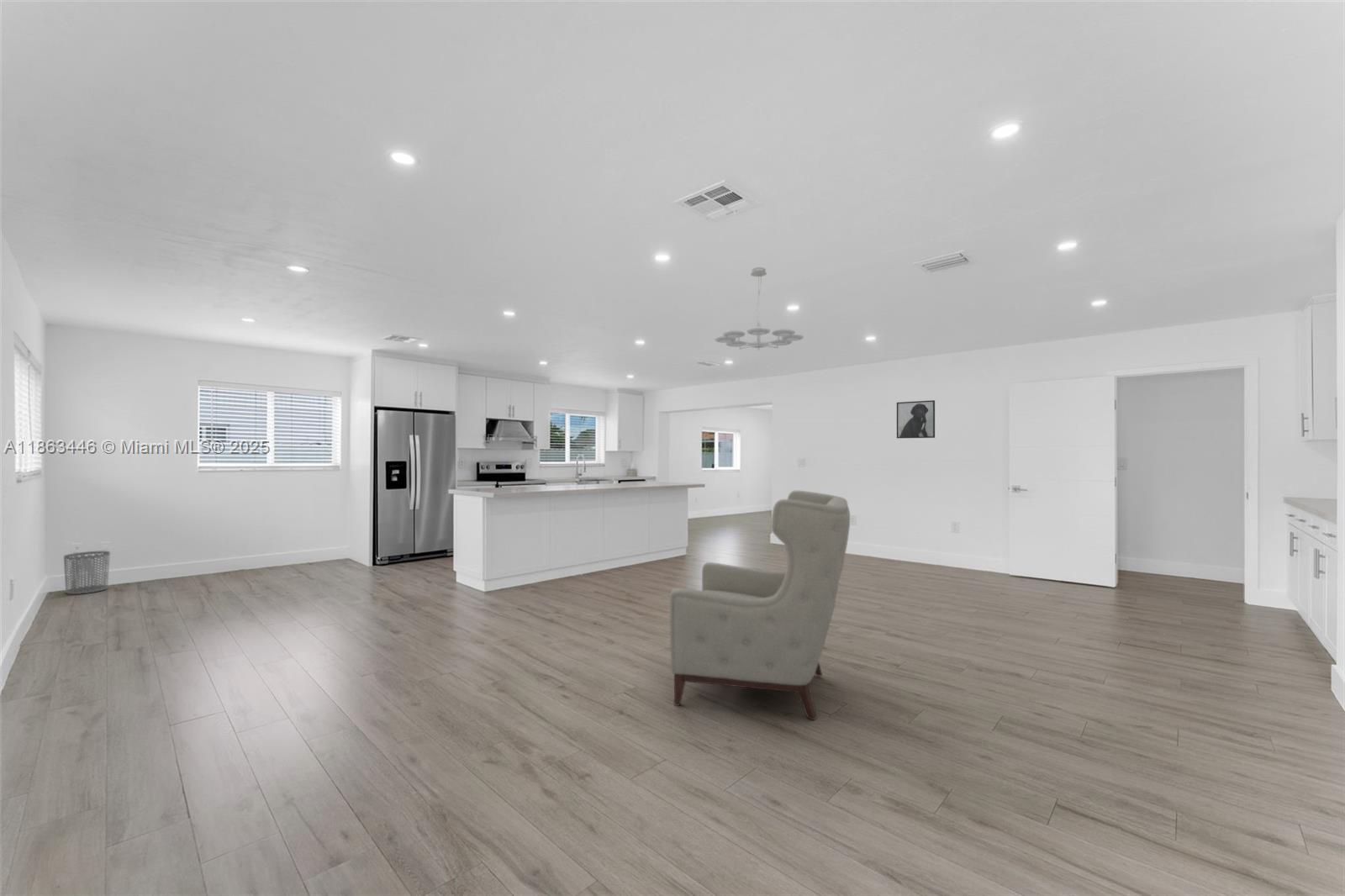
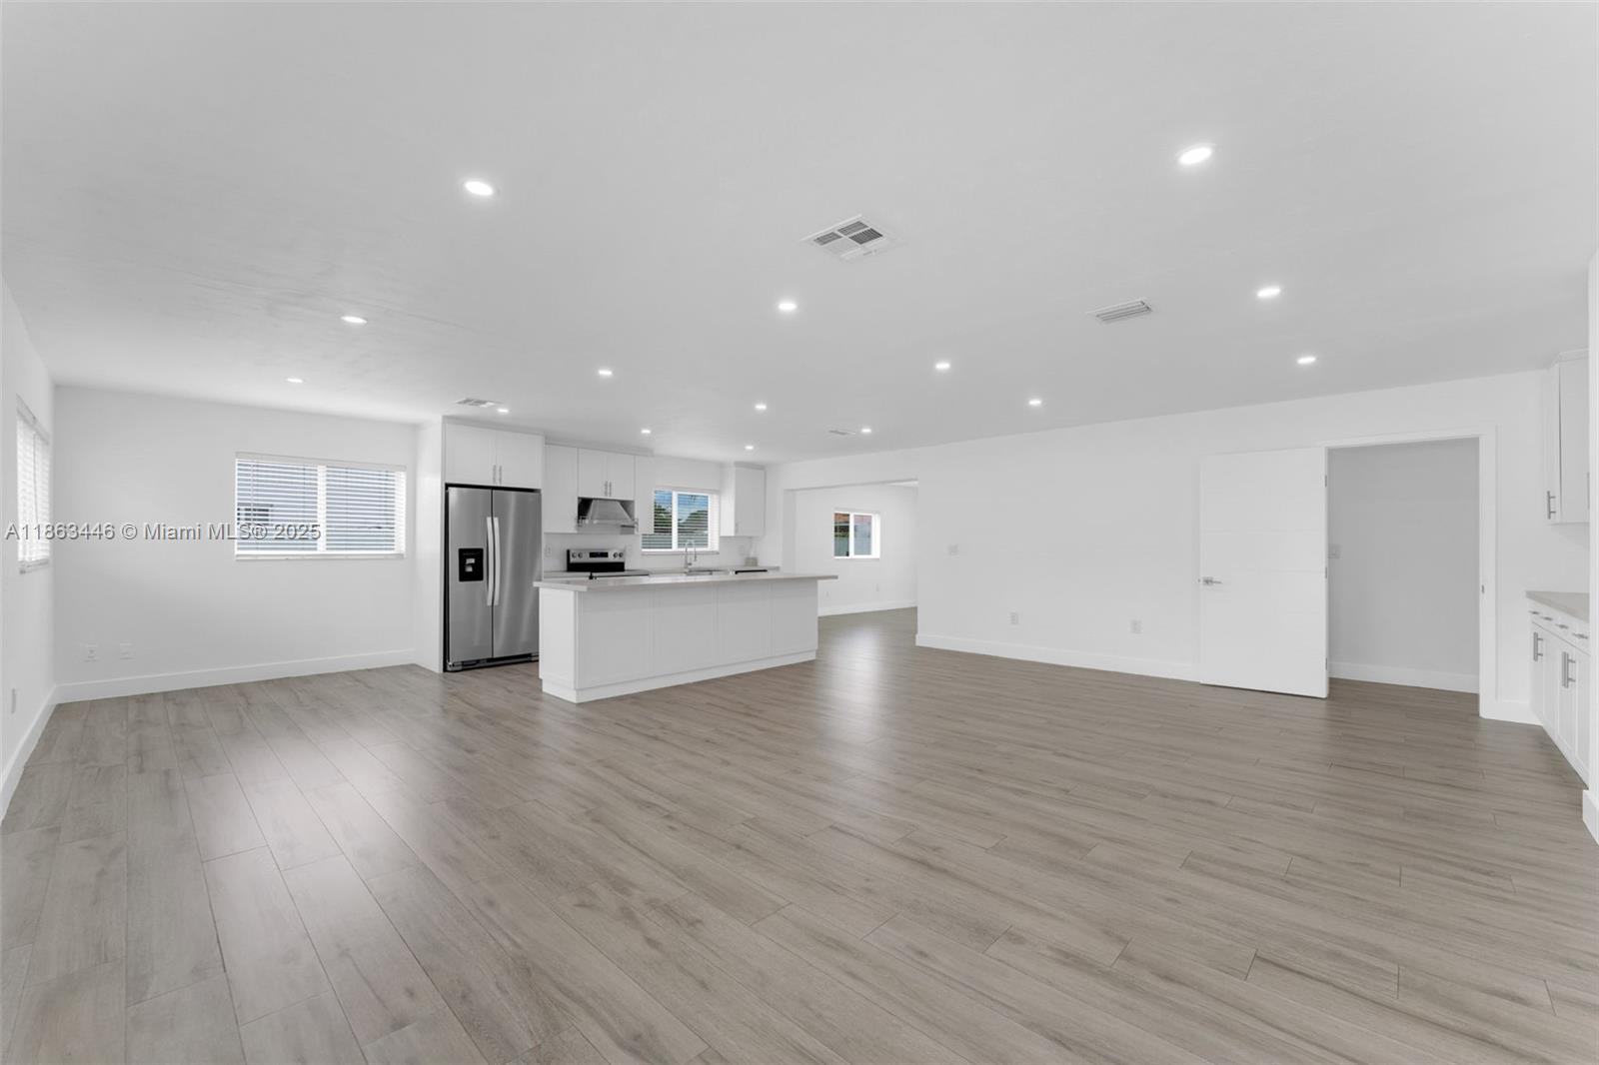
- waste bin (87, 572)
- chandelier (758, 308)
- chair (764, 591)
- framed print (915, 419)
